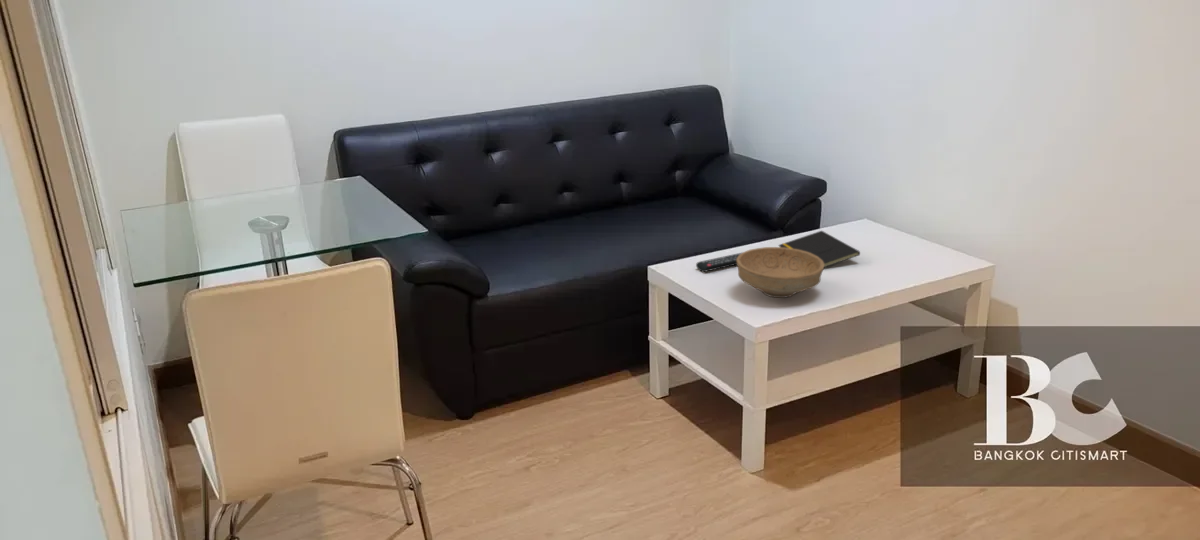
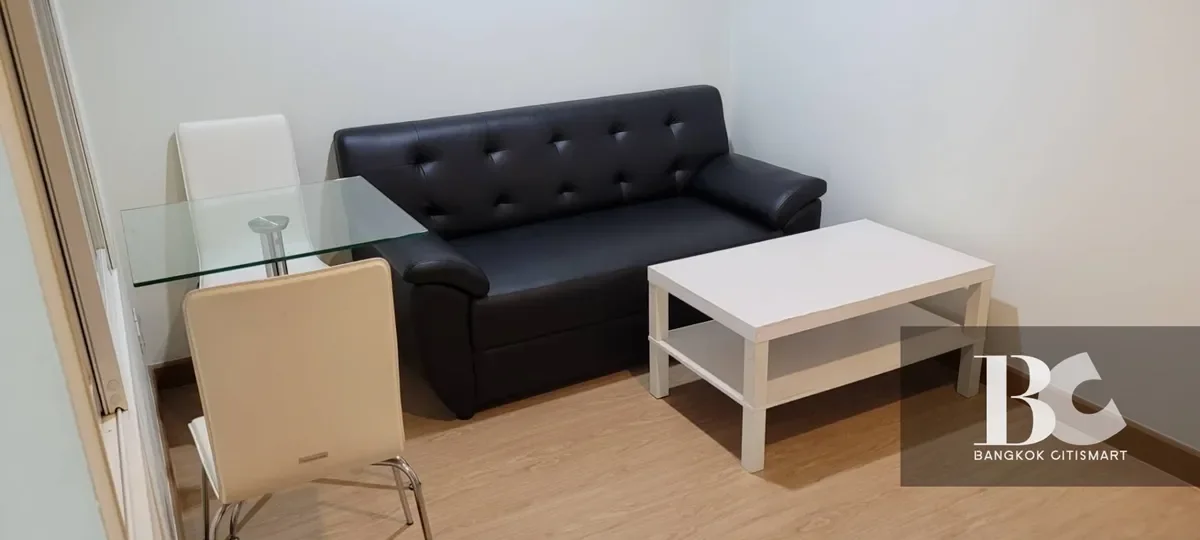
- notepad (817, 250)
- remote control (730, 261)
- bowl (779, 276)
